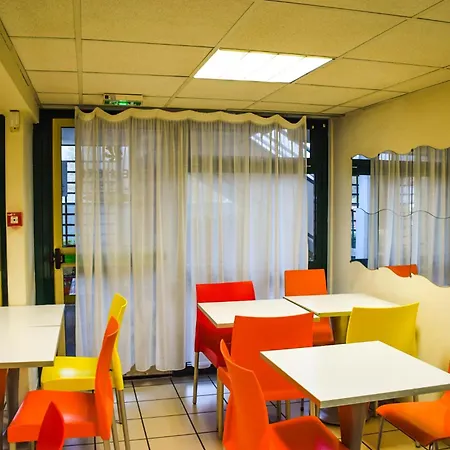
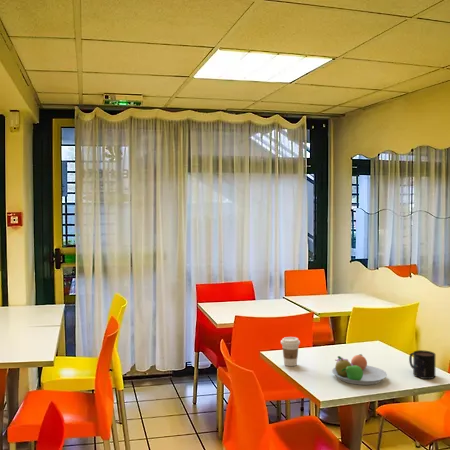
+ coffee cup (290, 351)
+ fruit bowl (357, 367)
+ mug (420, 362)
